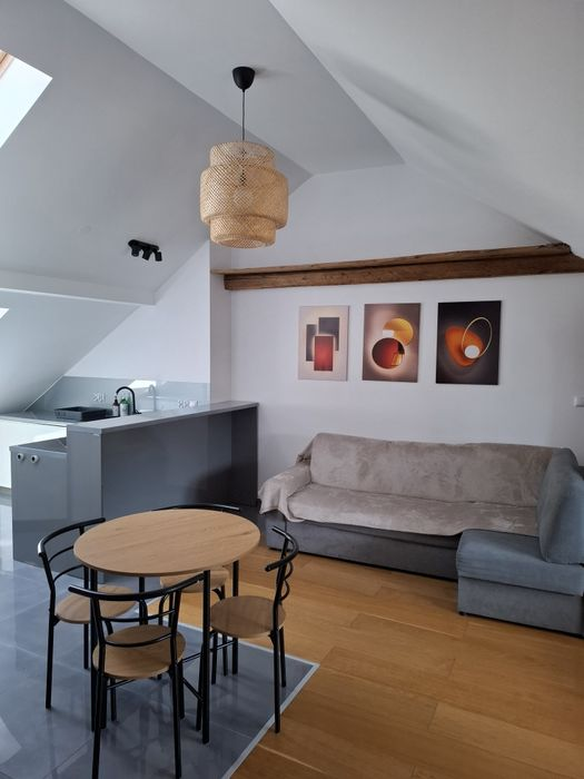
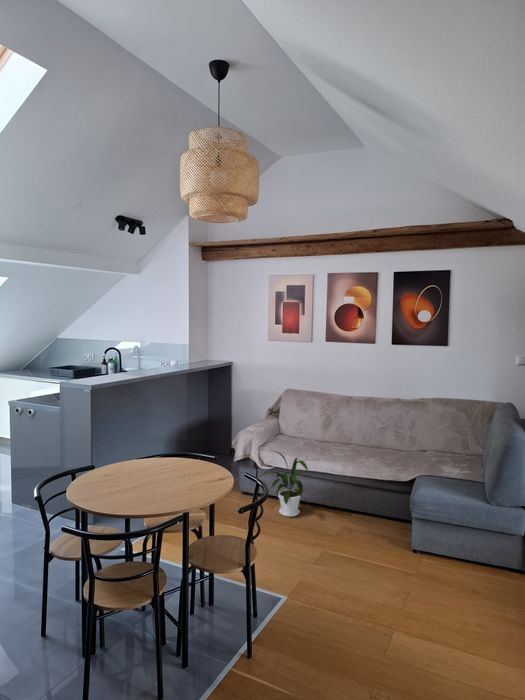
+ house plant (287, 483)
